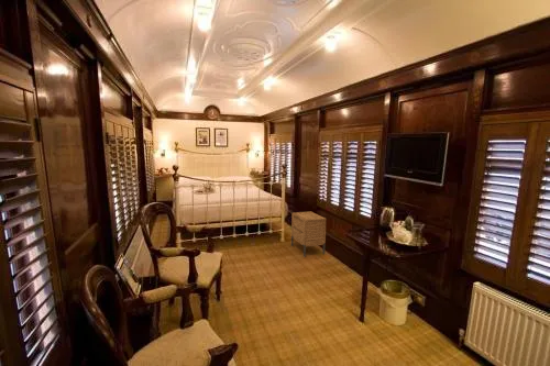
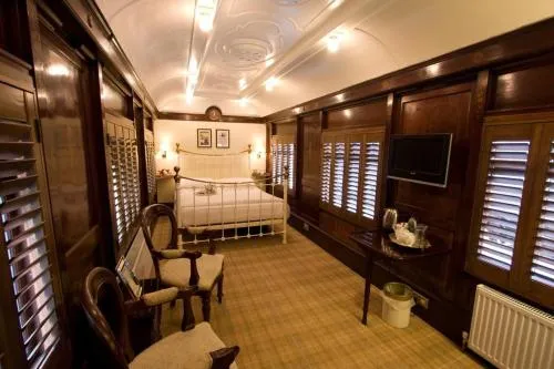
- nightstand (307, 232)
